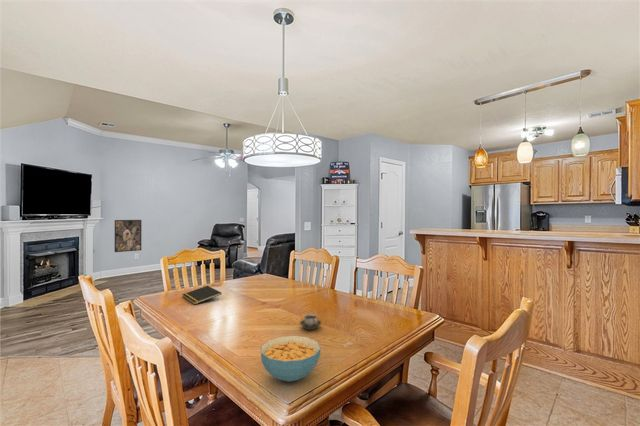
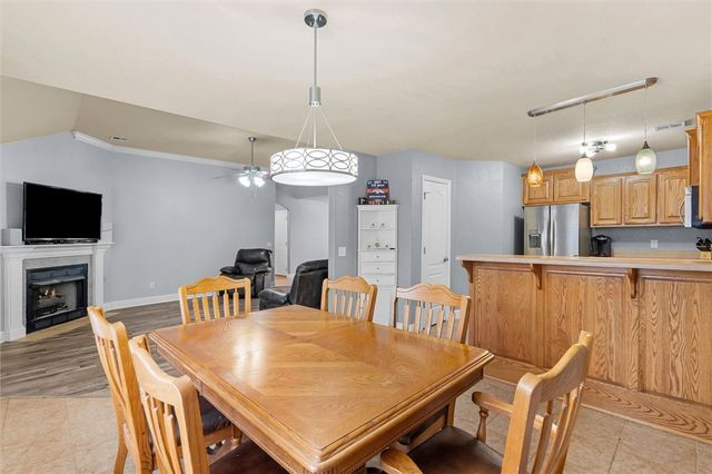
- notepad (201, 294)
- cup (310, 321)
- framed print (128, 235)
- cereal bowl (290, 362)
